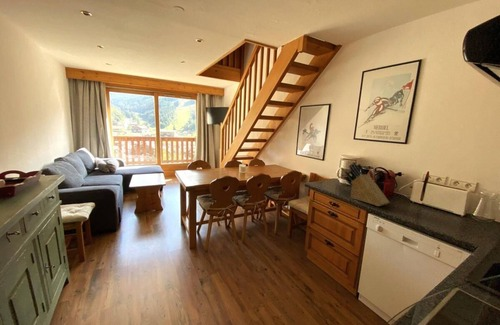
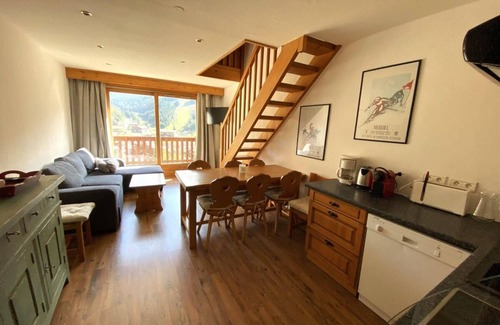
- knife block (365, 182)
